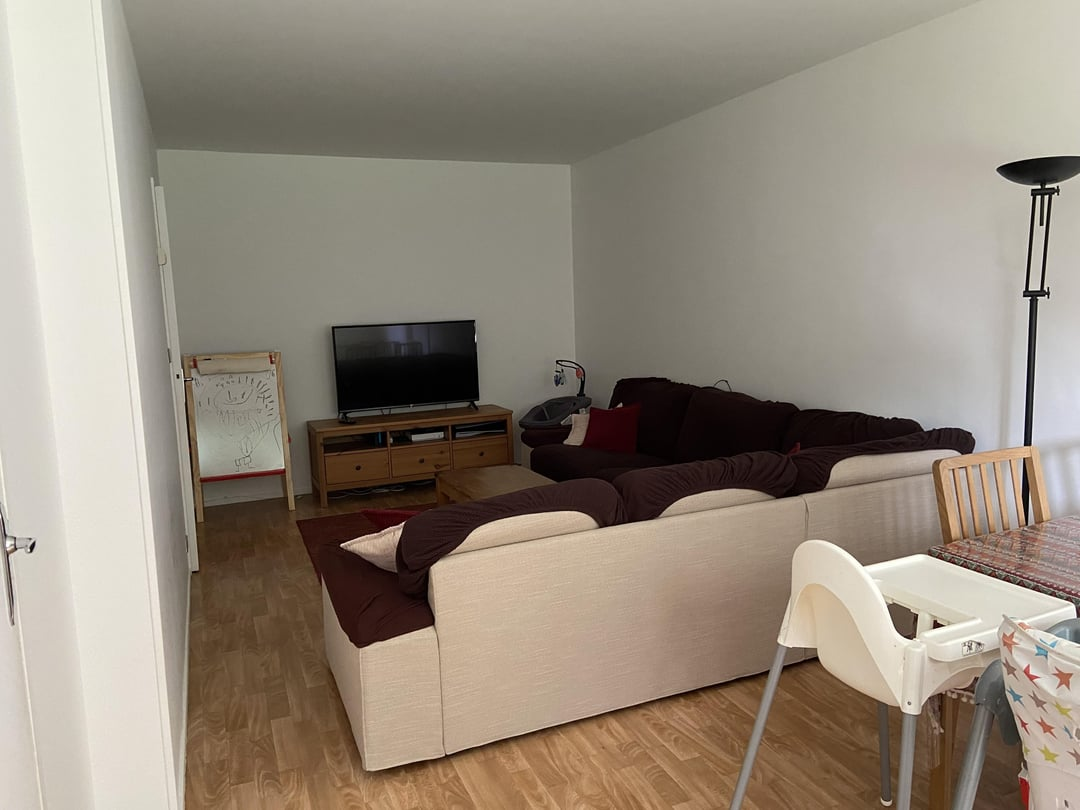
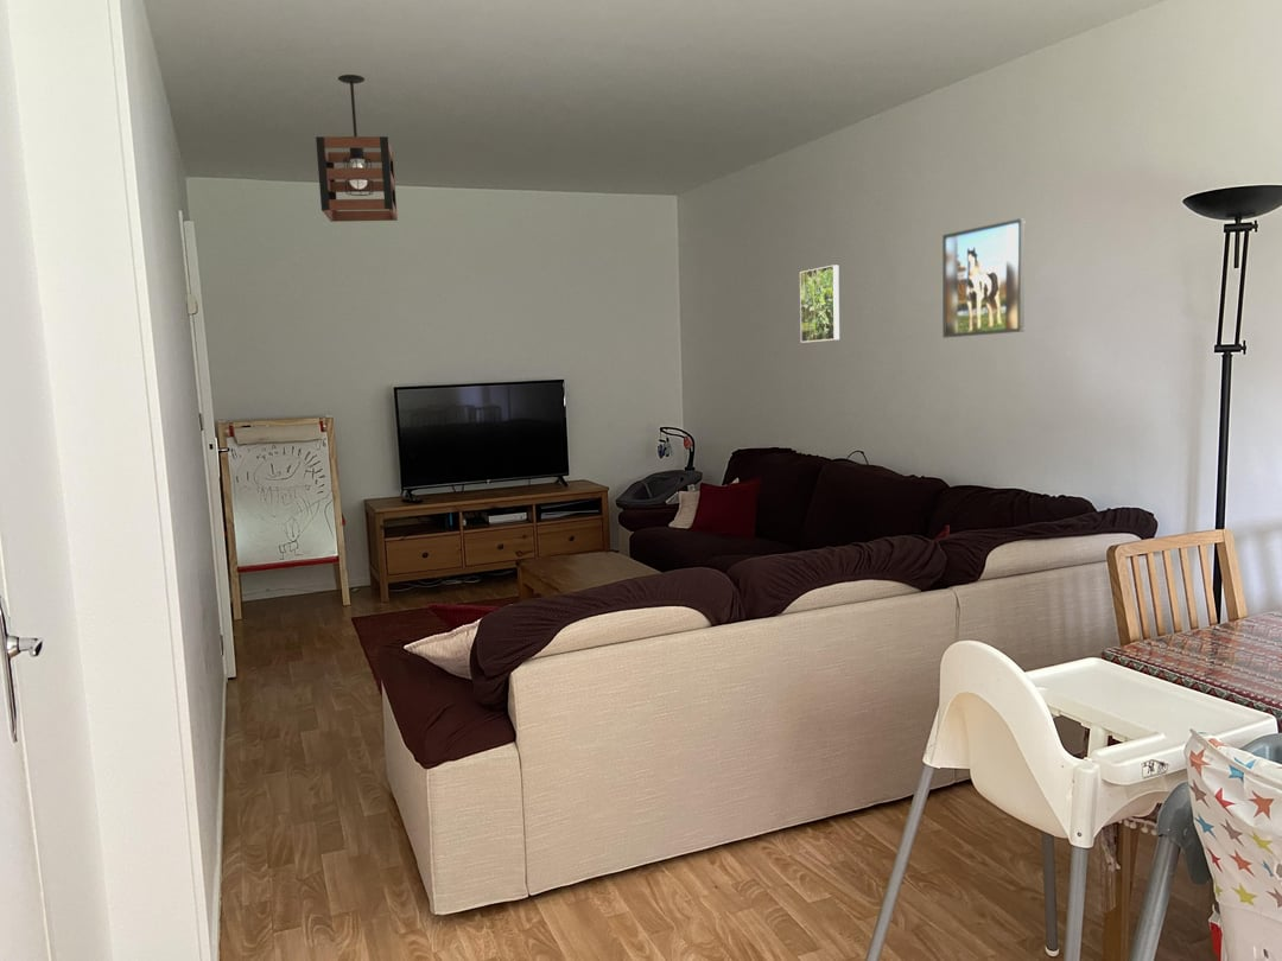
+ pendant light (356, 147)
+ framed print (982, 281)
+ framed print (819, 305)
